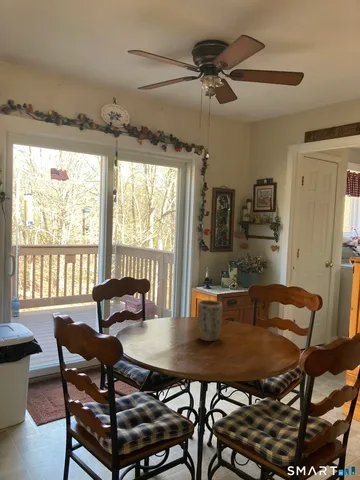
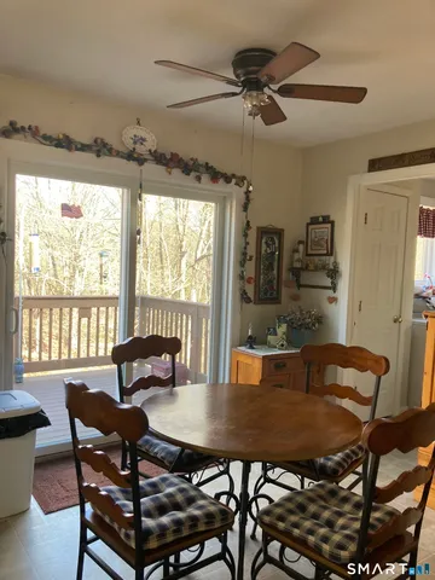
- plant pot (209, 320)
